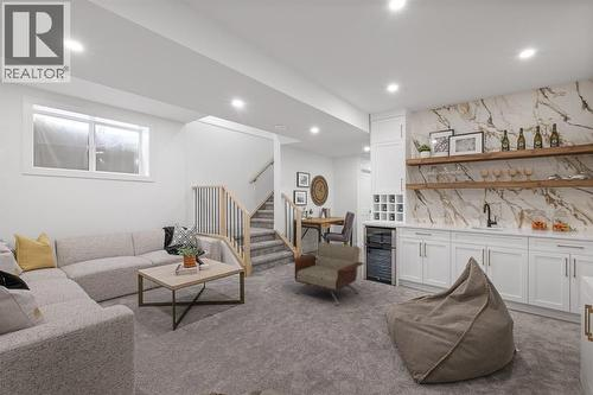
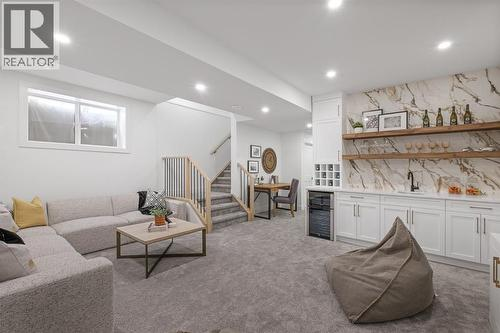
- armchair (329, 269)
